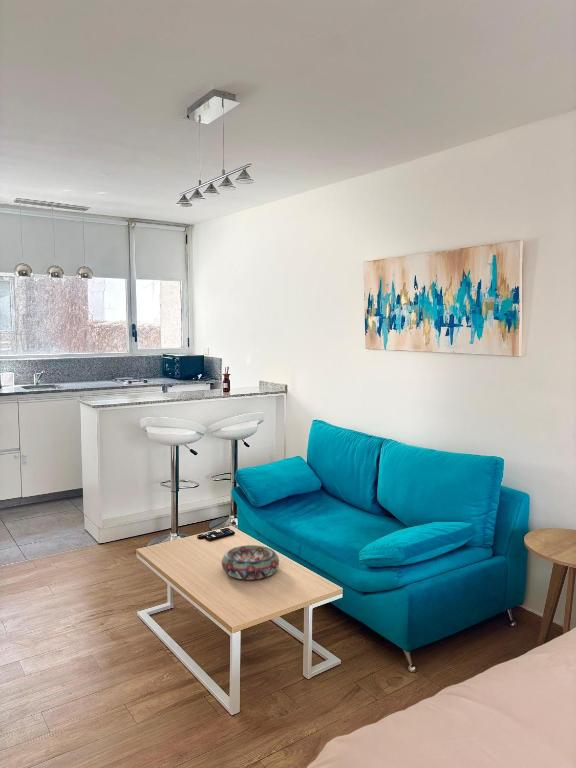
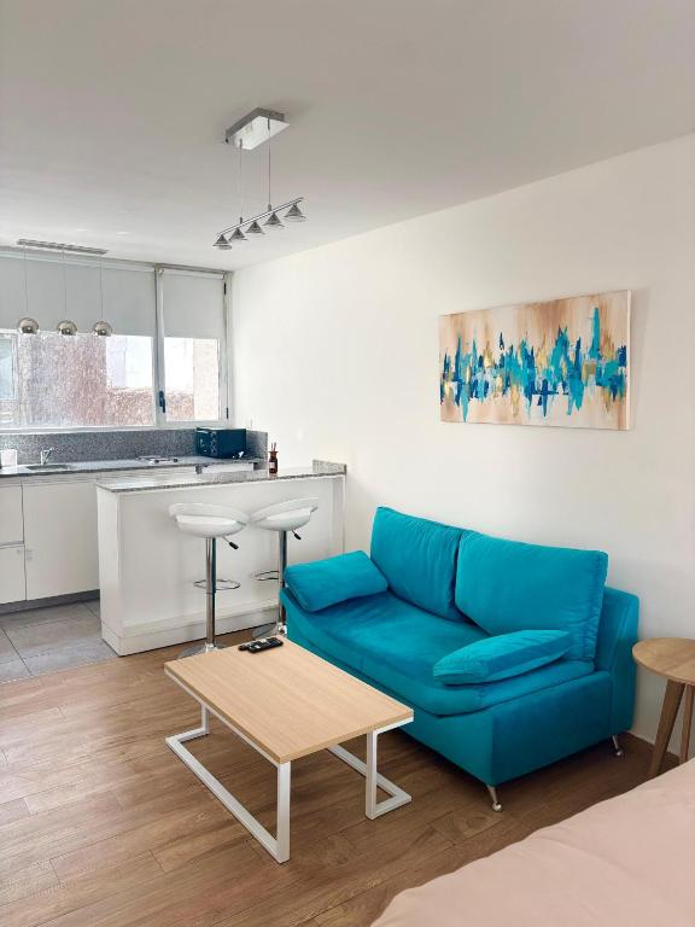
- decorative bowl (250, 562)
